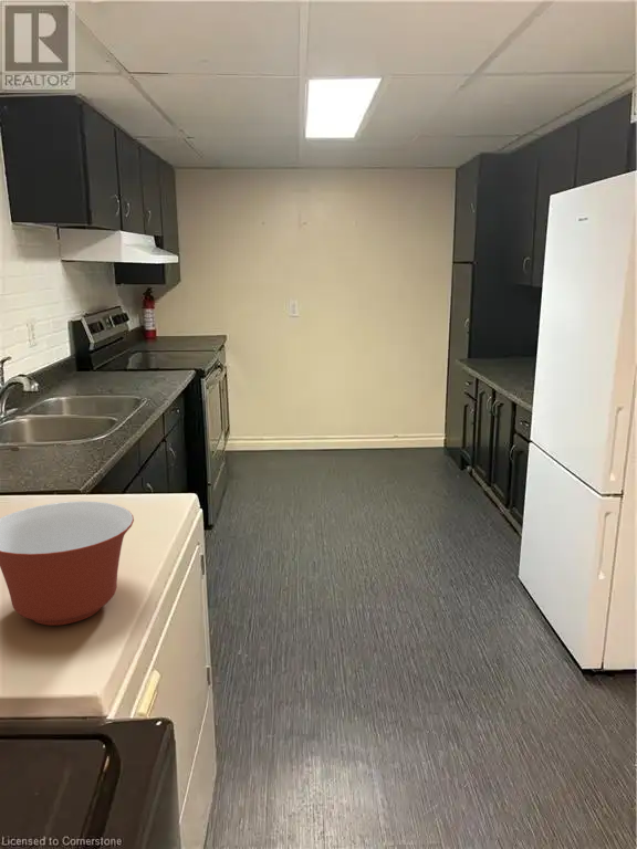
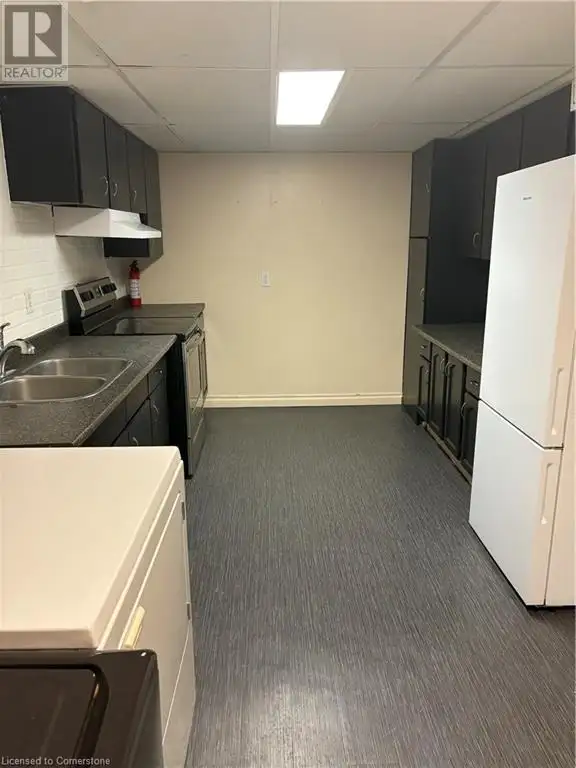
- mixing bowl (63, 566)
